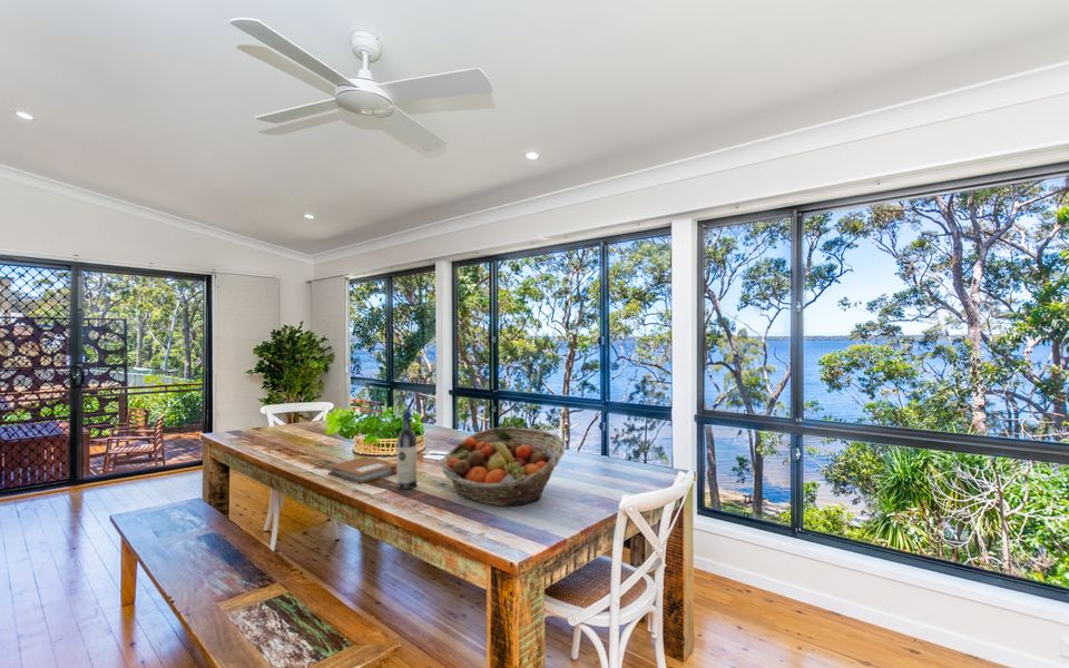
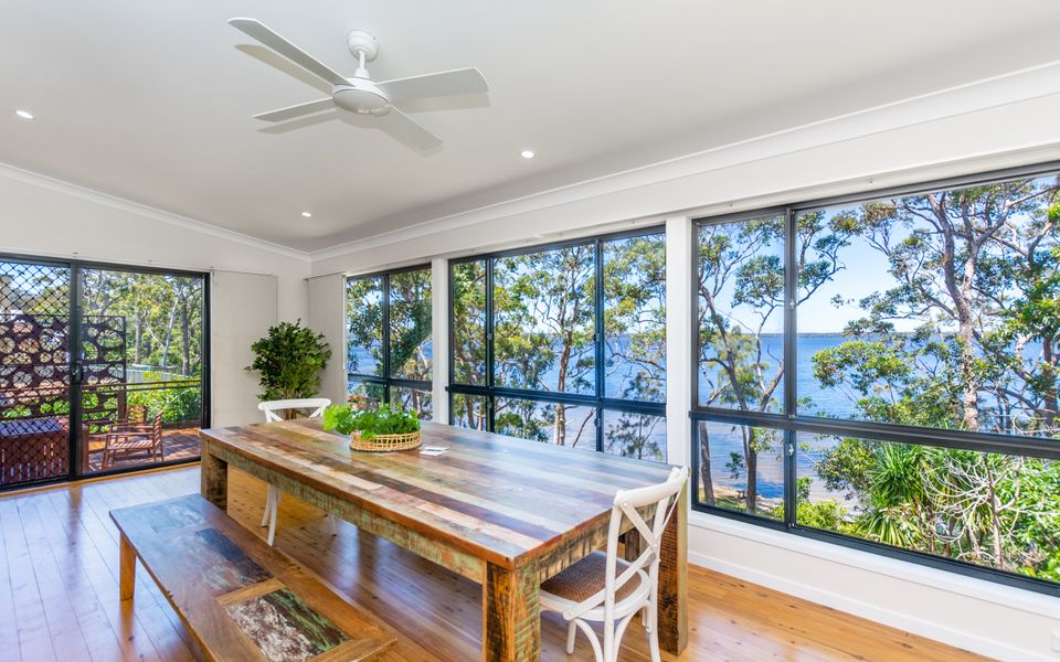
- notebook (365, 469)
- fruit basket (502, 463)
- wine bottle (406, 448)
